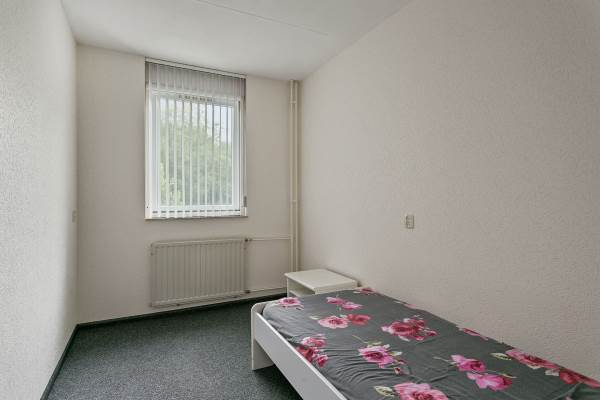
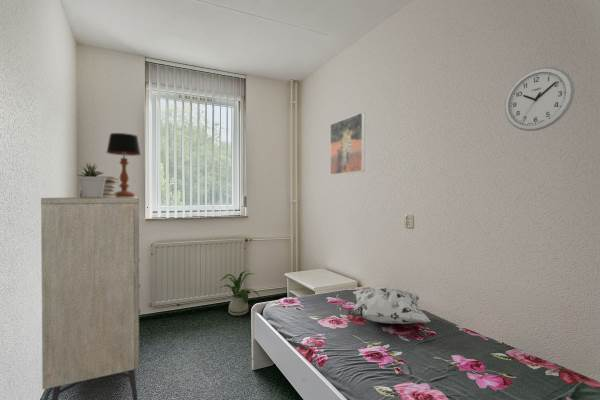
+ house plant (238, 289)
+ book stack (103, 189)
+ wall clock (535, 99)
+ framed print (346, 146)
+ table lamp (124, 166)
+ dresser (102, 285)
+ potted plant (91, 179)
+ decorative pillow (386, 304)
